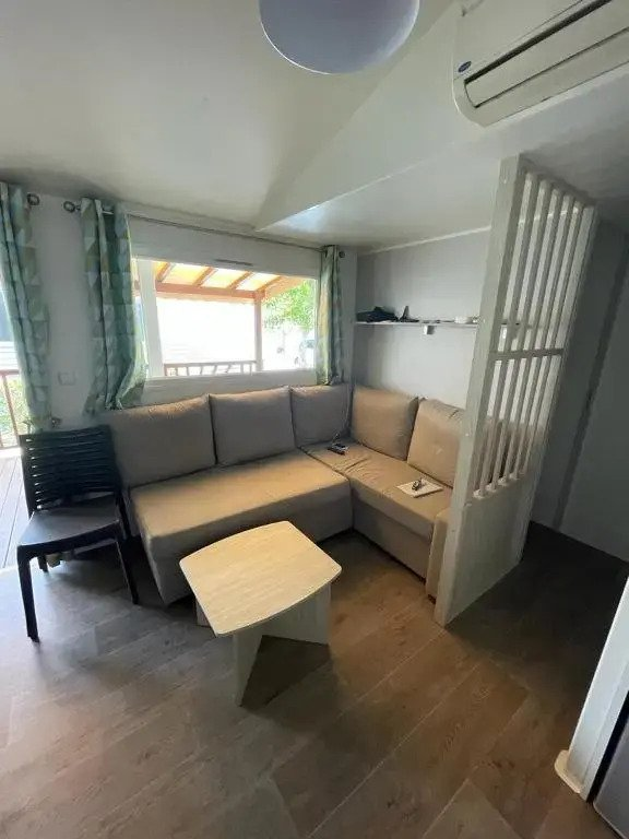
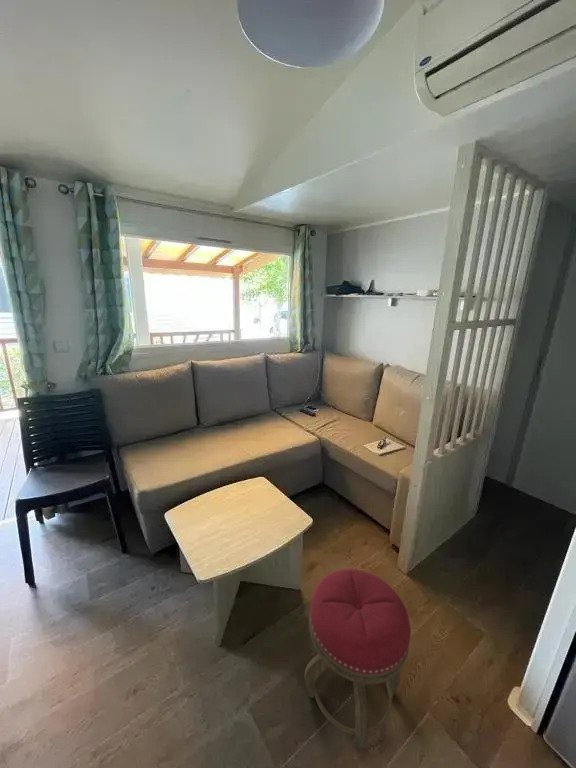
+ stool (355, 648)
